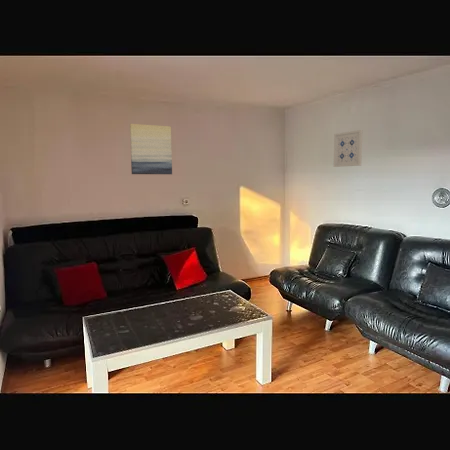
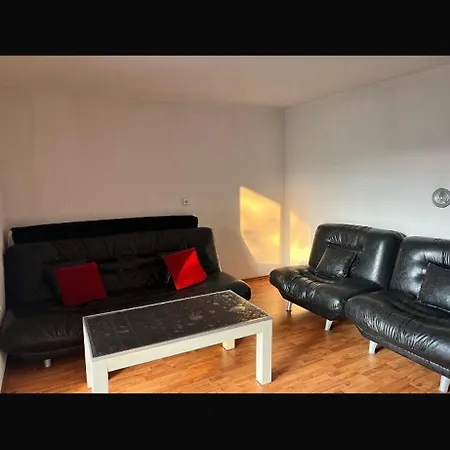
- wall art (347, 149)
- wall art (151, 150)
